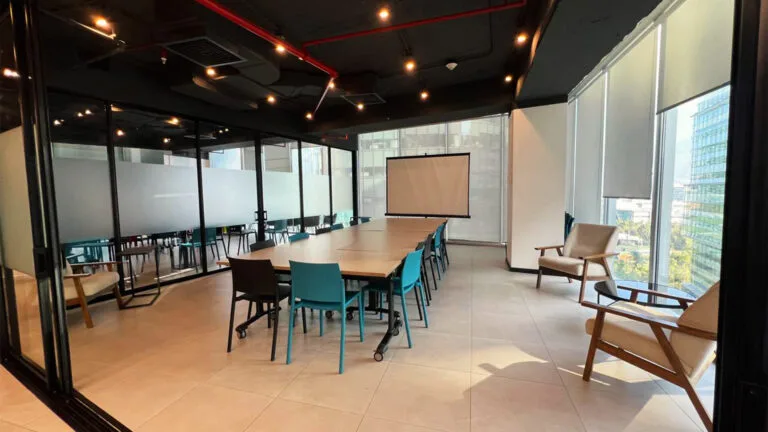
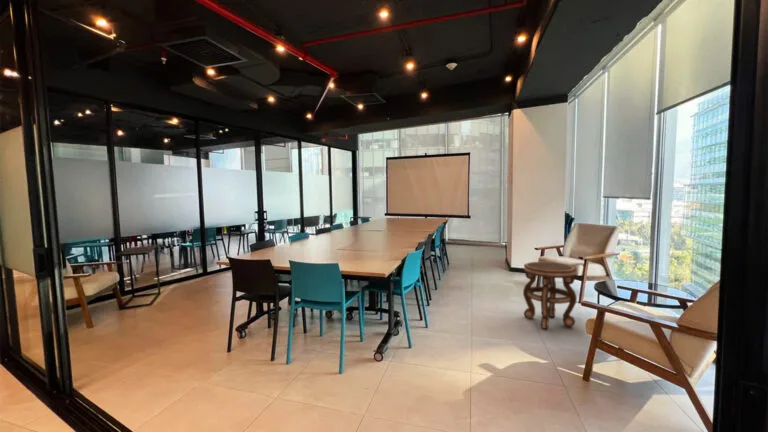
+ side table (548, 293)
